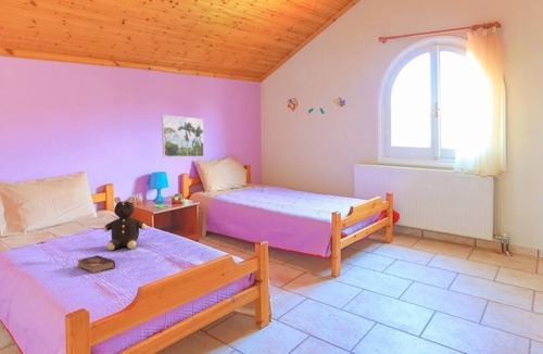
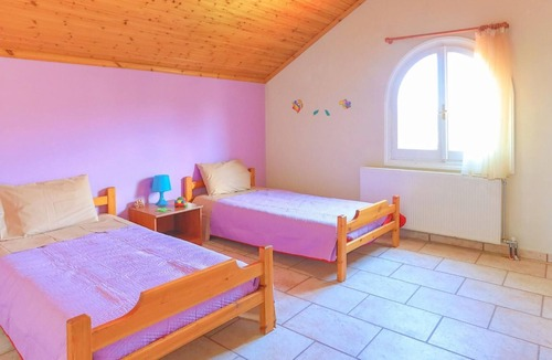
- book (94, 263)
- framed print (184, 137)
- teddy bear (123, 222)
